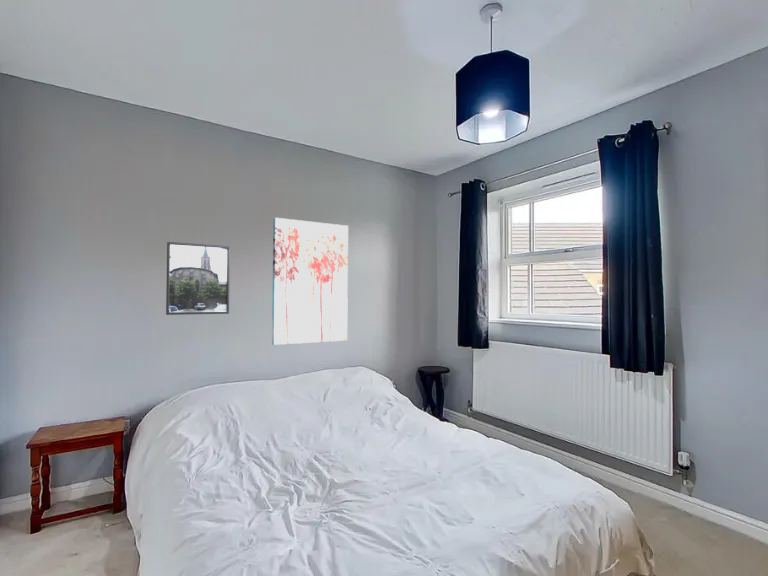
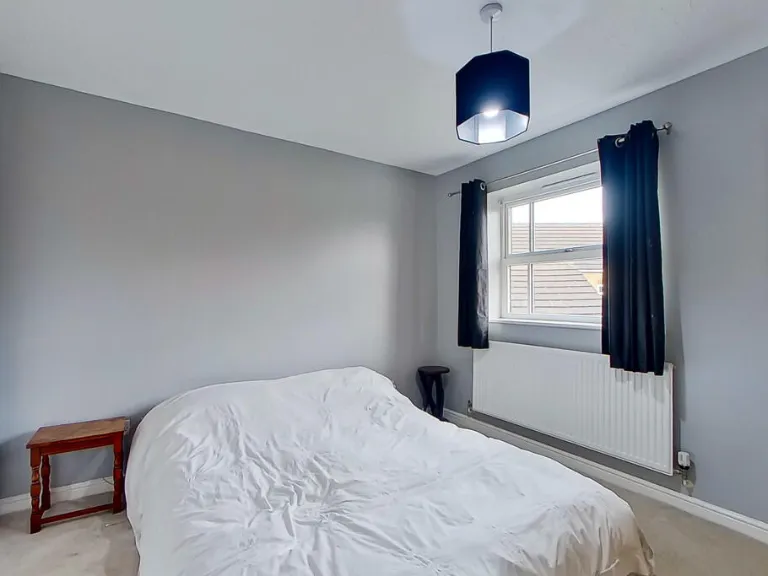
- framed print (199, 279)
- wall art (312, 282)
